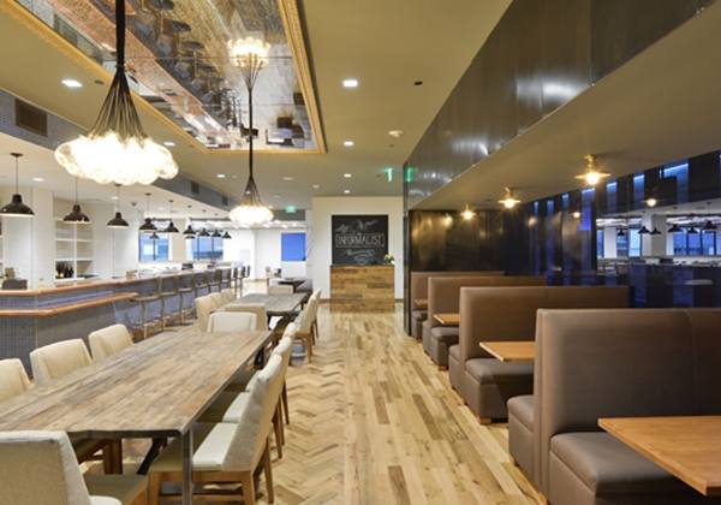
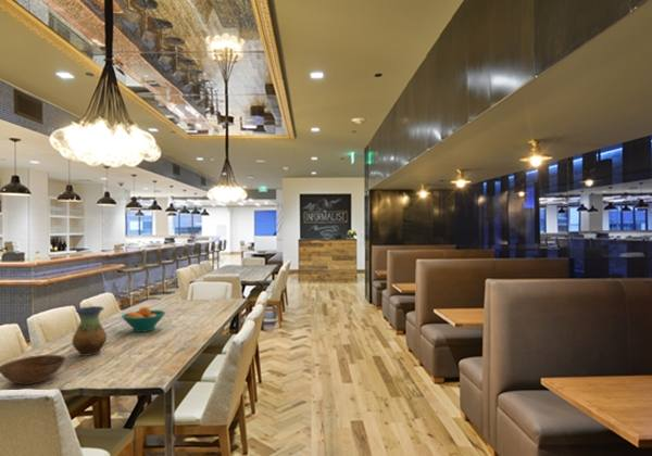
+ vase (89, 330)
+ fruit bowl (143, 318)
+ bowl (33, 371)
